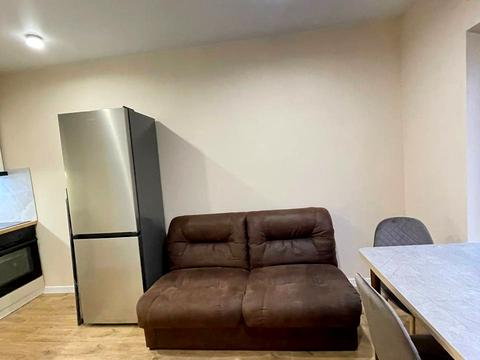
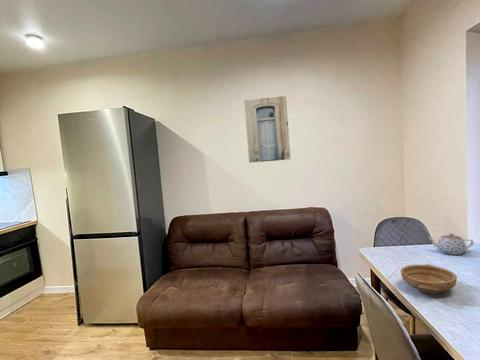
+ bowl (428, 279)
+ wall art (267, 130)
+ teapot (450, 242)
